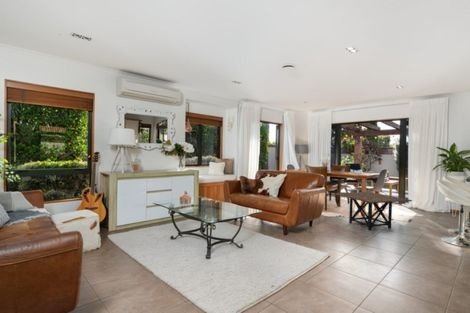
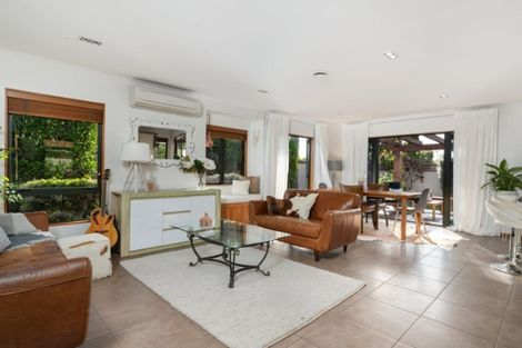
- side table (369, 210)
